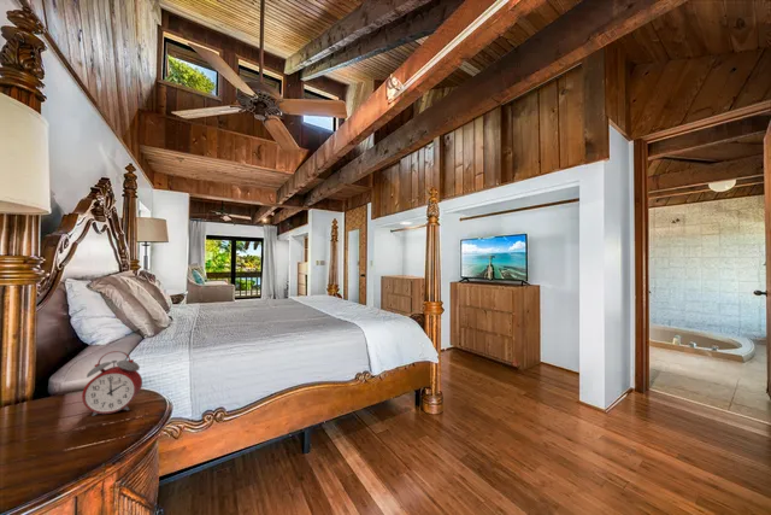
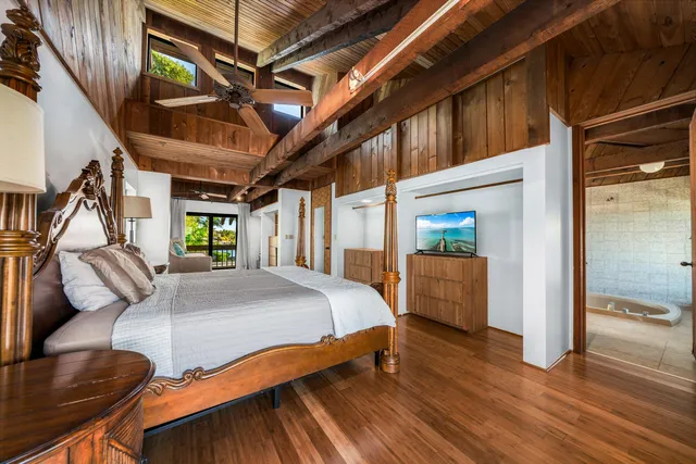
- alarm clock (113, 380)
